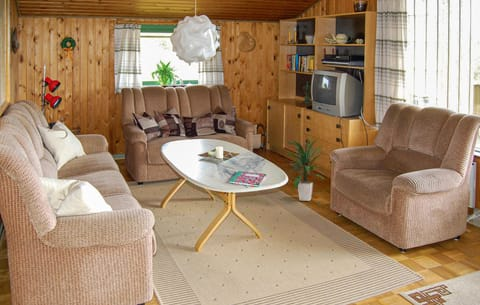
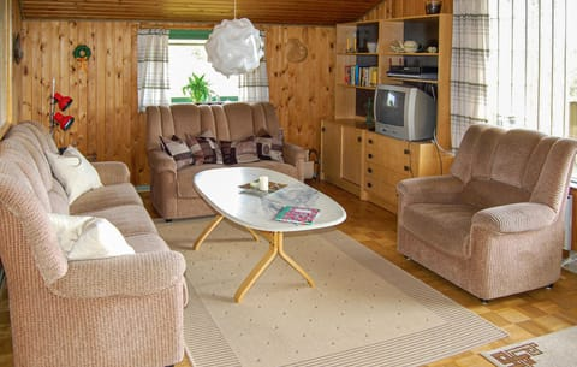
- indoor plant (303, 167)
